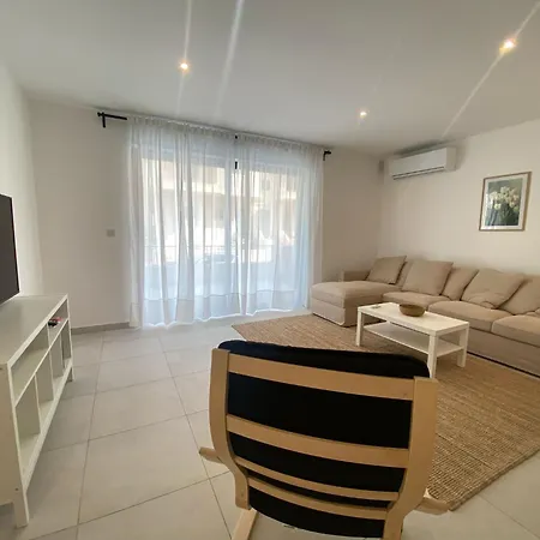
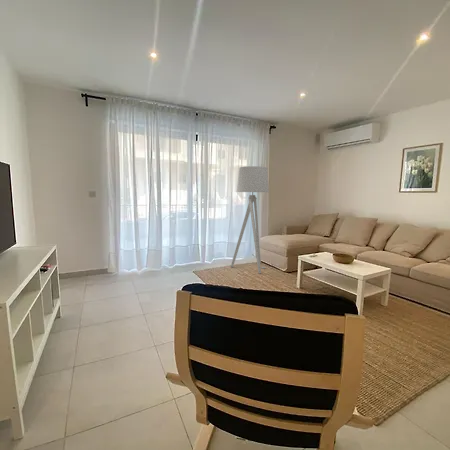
+ floor lamp (254, 219)
